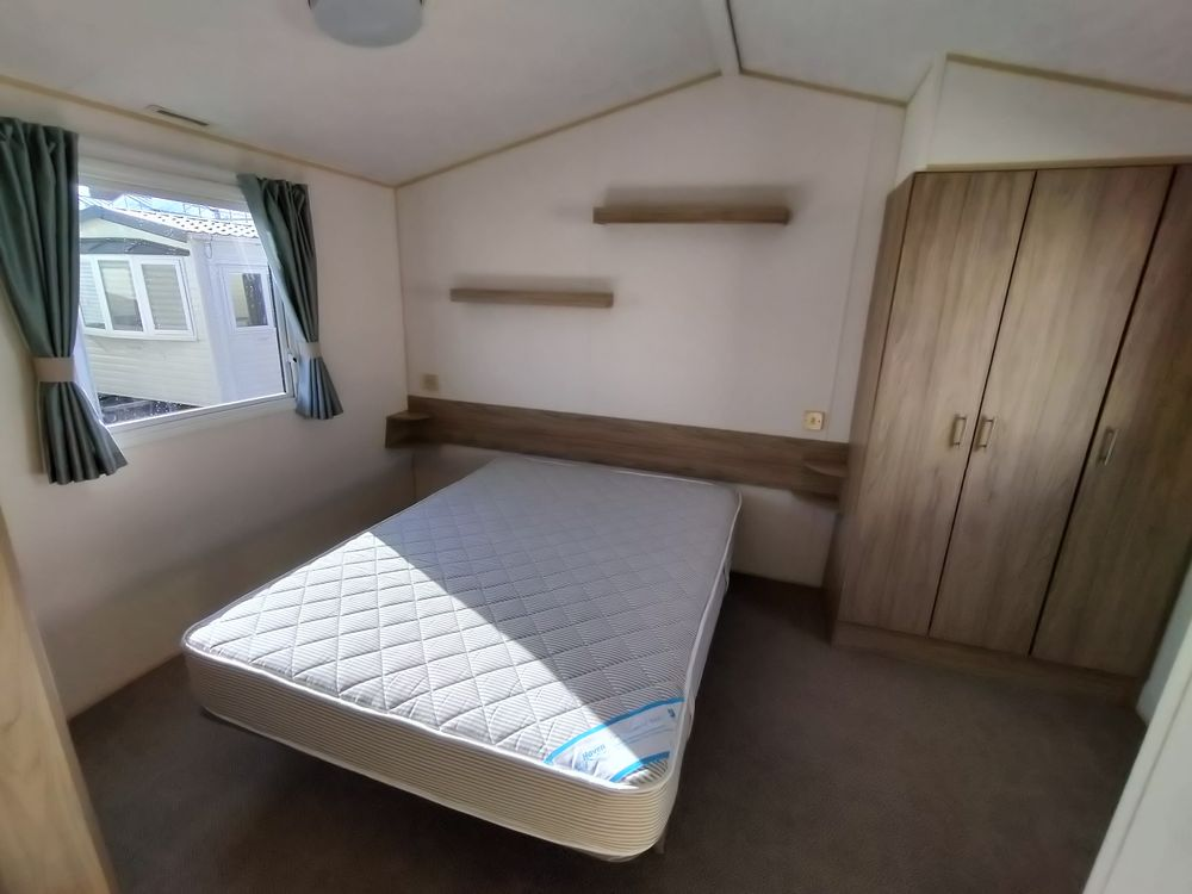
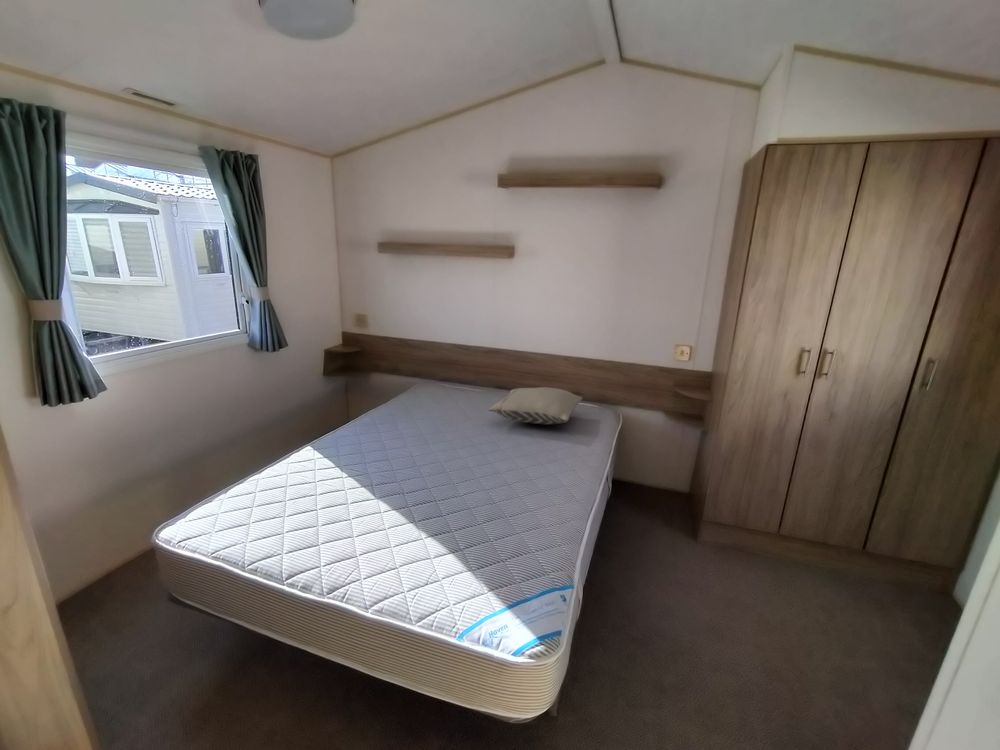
+ pillow (537, 404)
